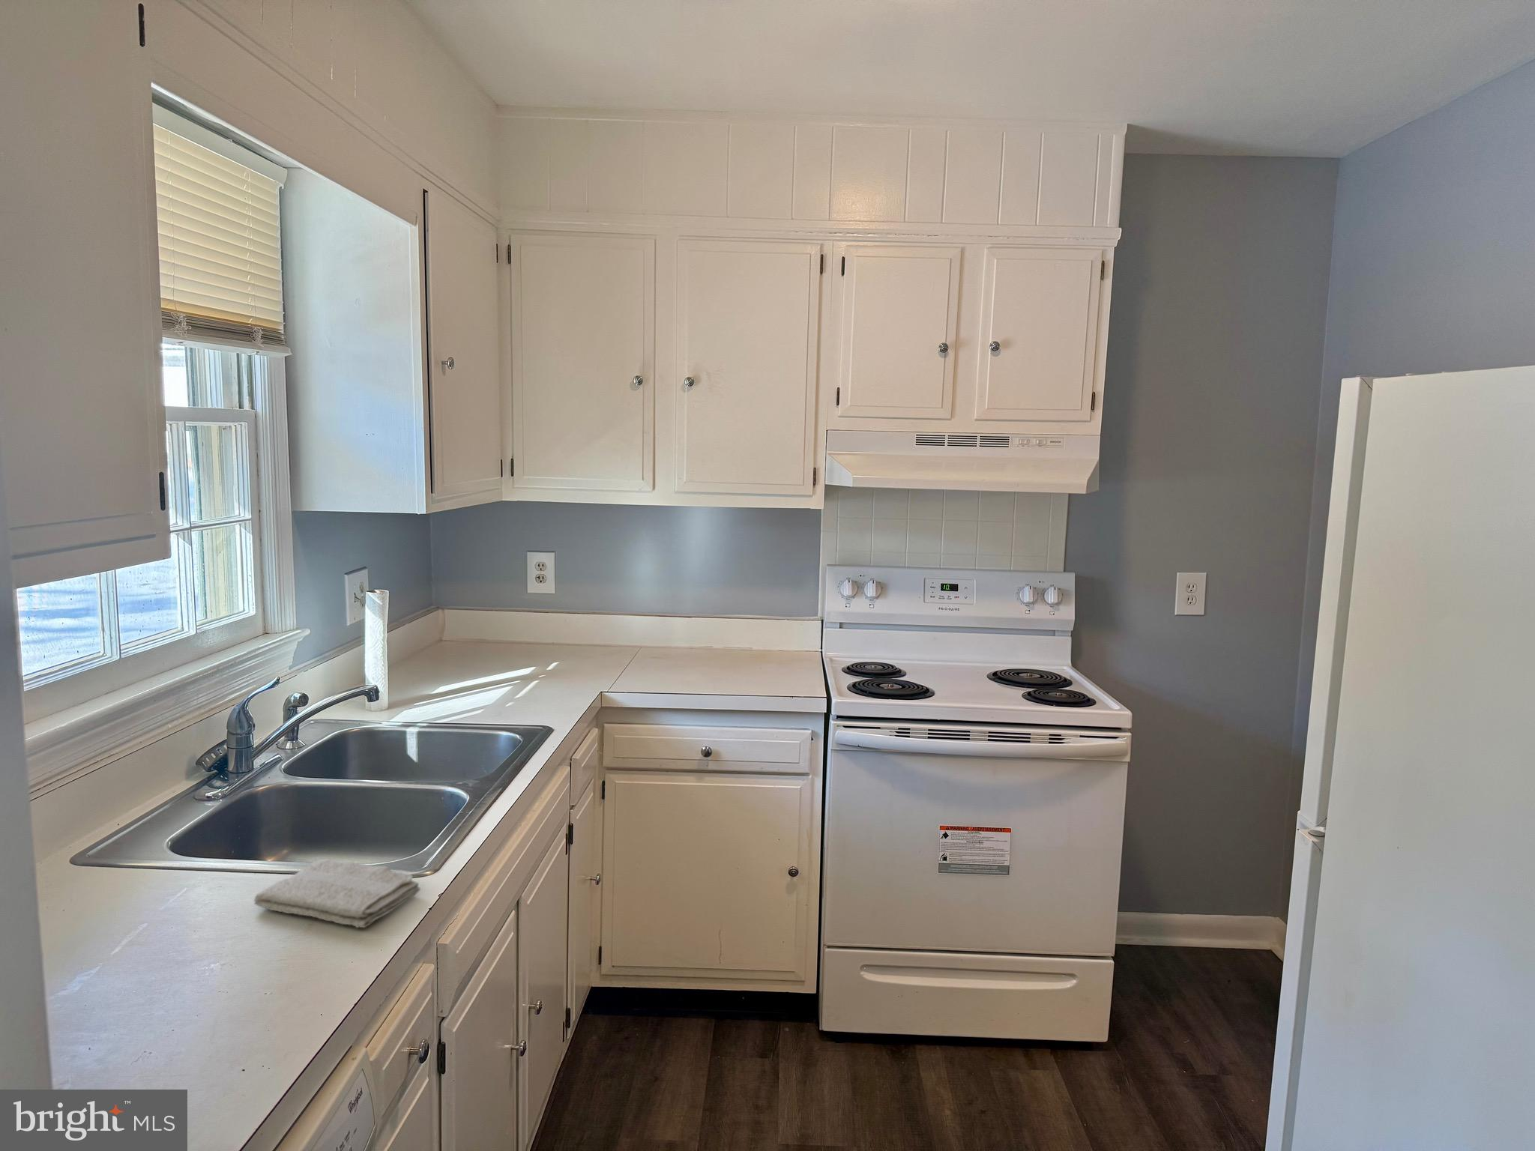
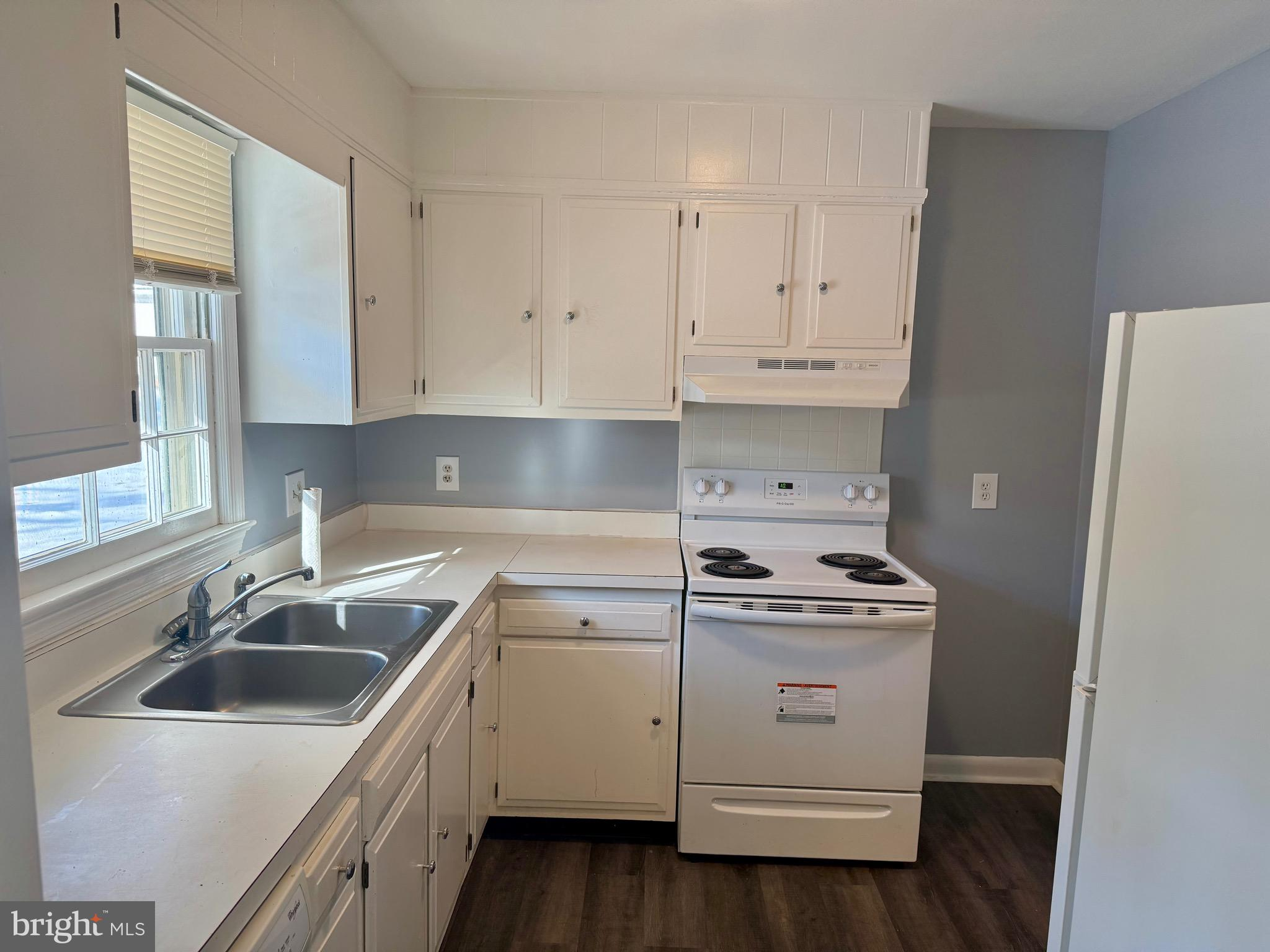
- washcloth (340, 890)
